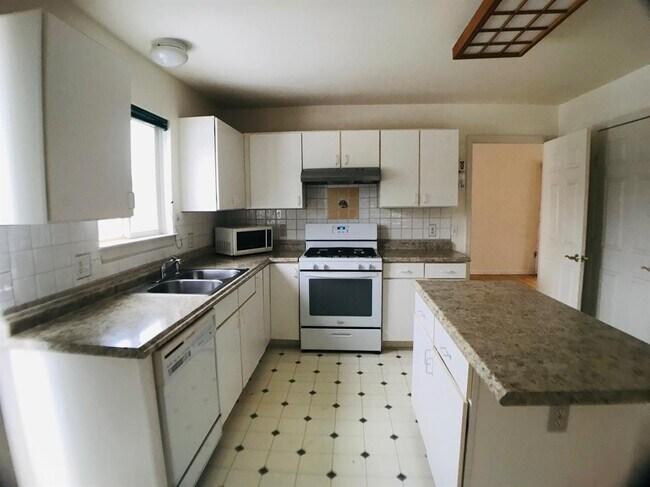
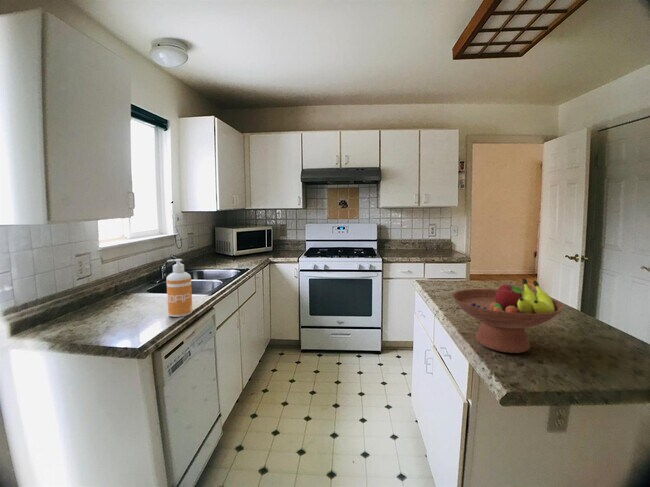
+ fruit bowl (502, 313)
+ soap dispenser (179, 286)
